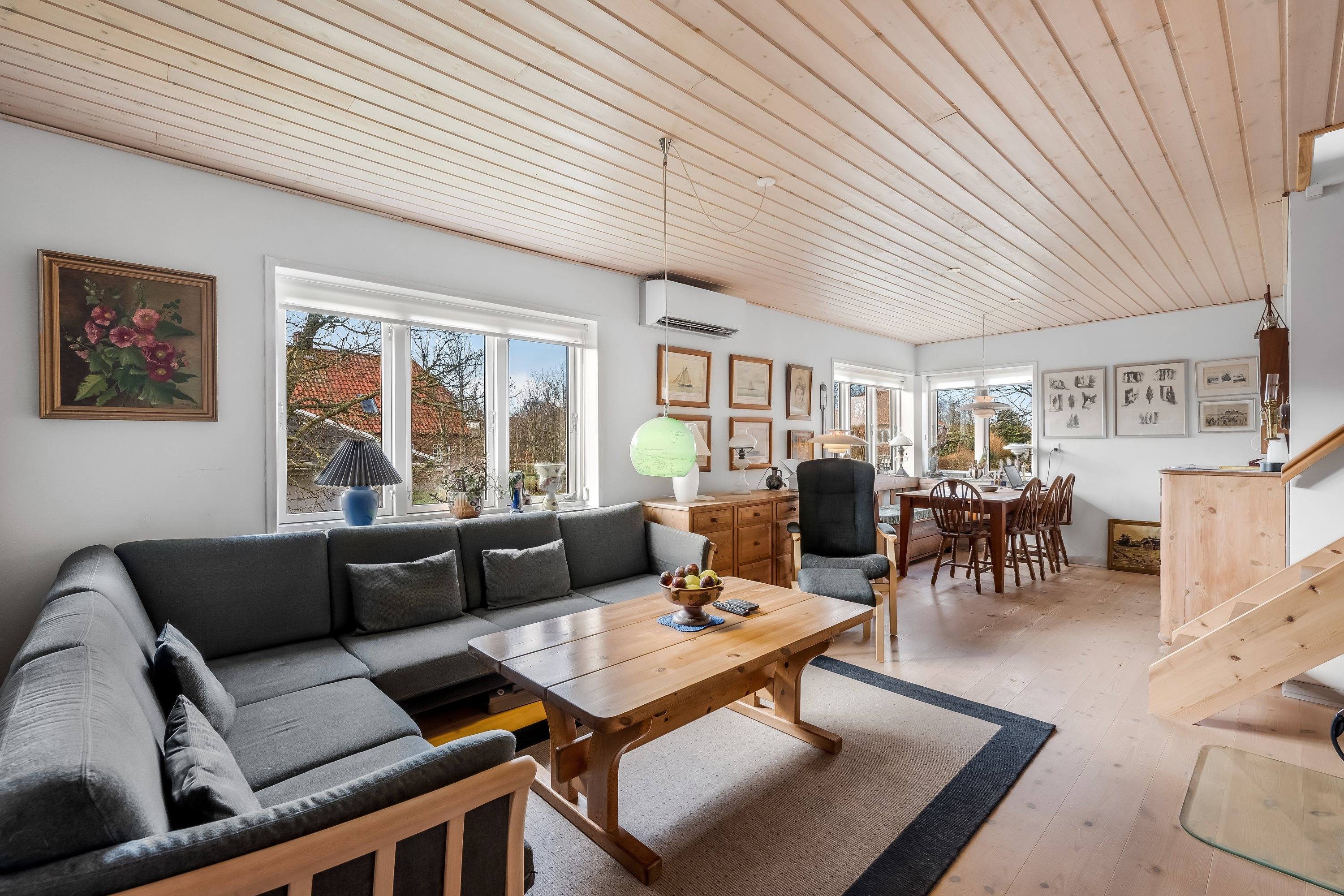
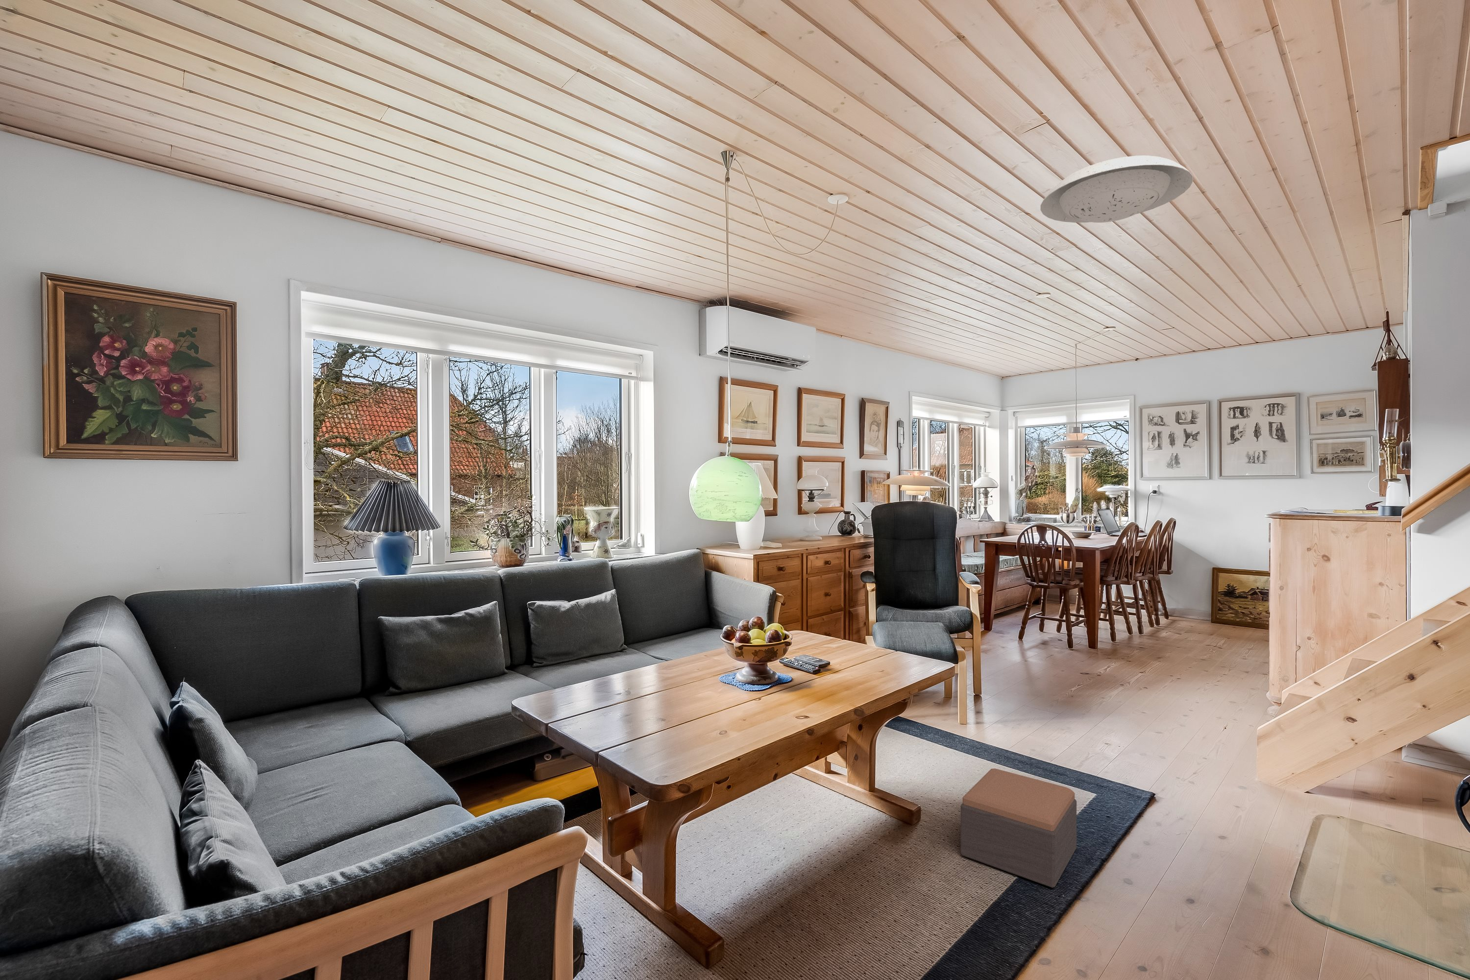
+ footstool (1018, 820)
+ ceiling light (1112, 196)
